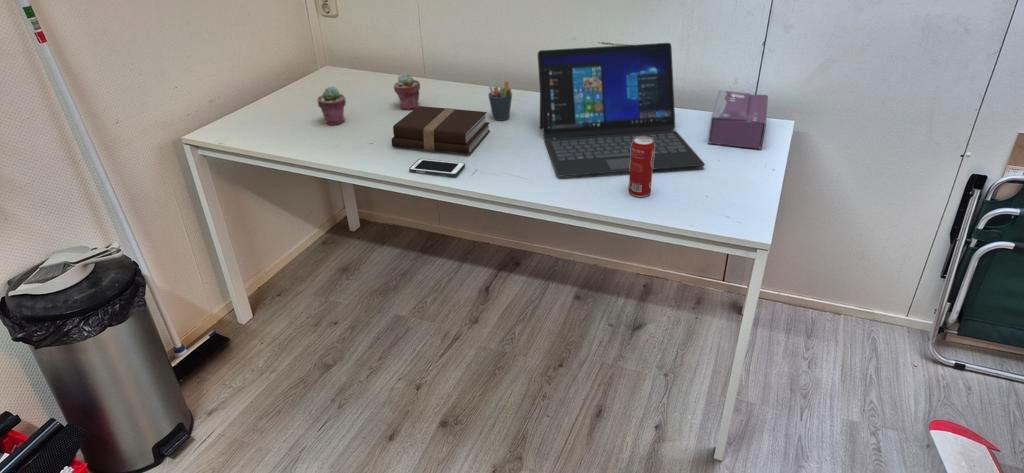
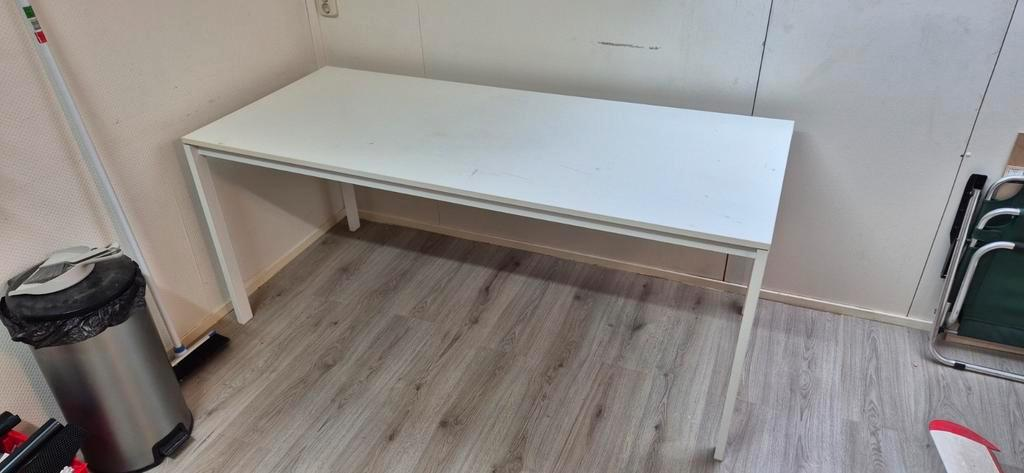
- tissue box (739, 117)
- potted succulent (332, 104)
- beverage can (641, 166)
- book (441, 129)
- potted succulent (407, 90)
- pen holder (500, 99)
- cell phone (437, 167)
- laptop (617, 105)
